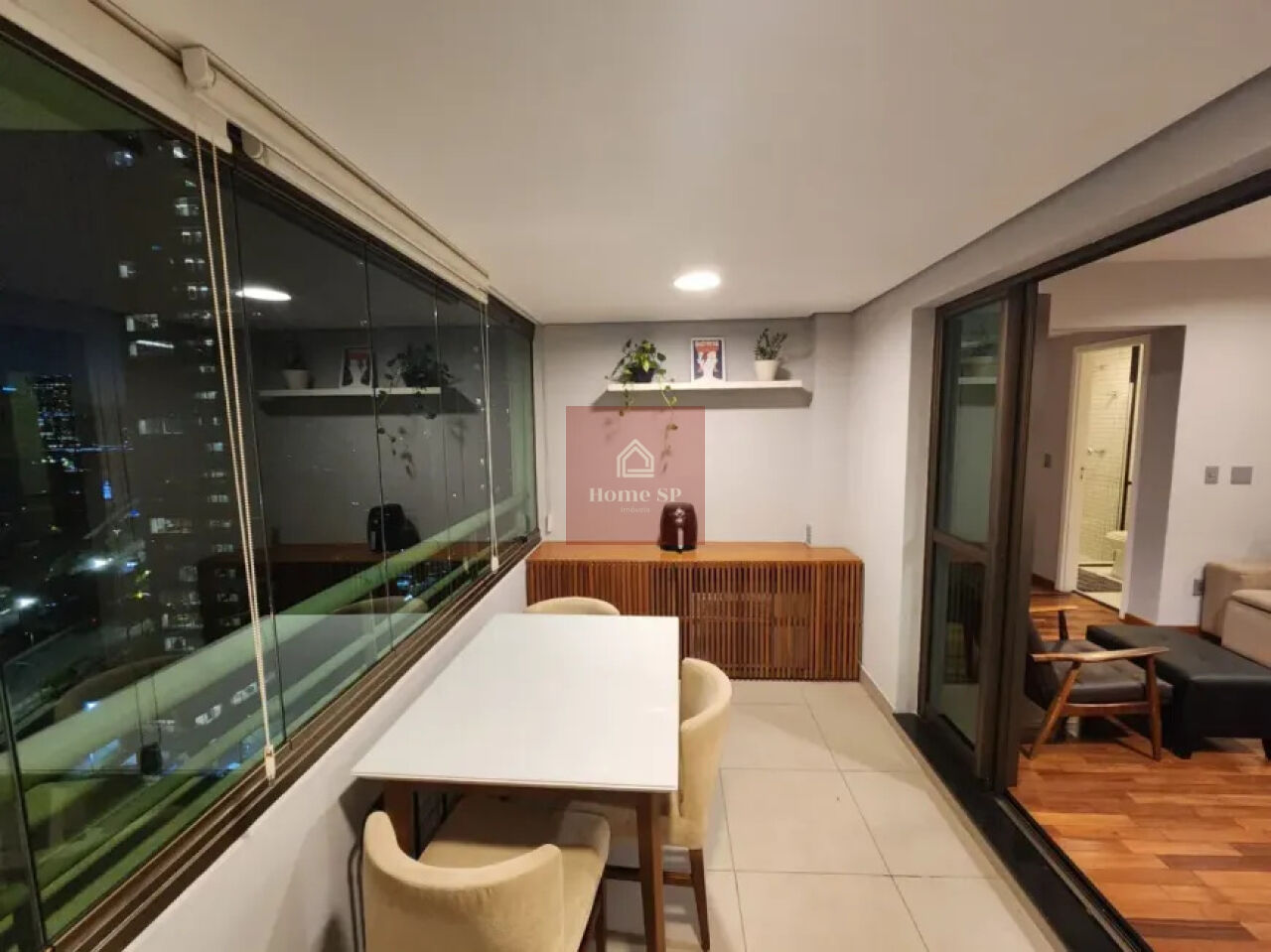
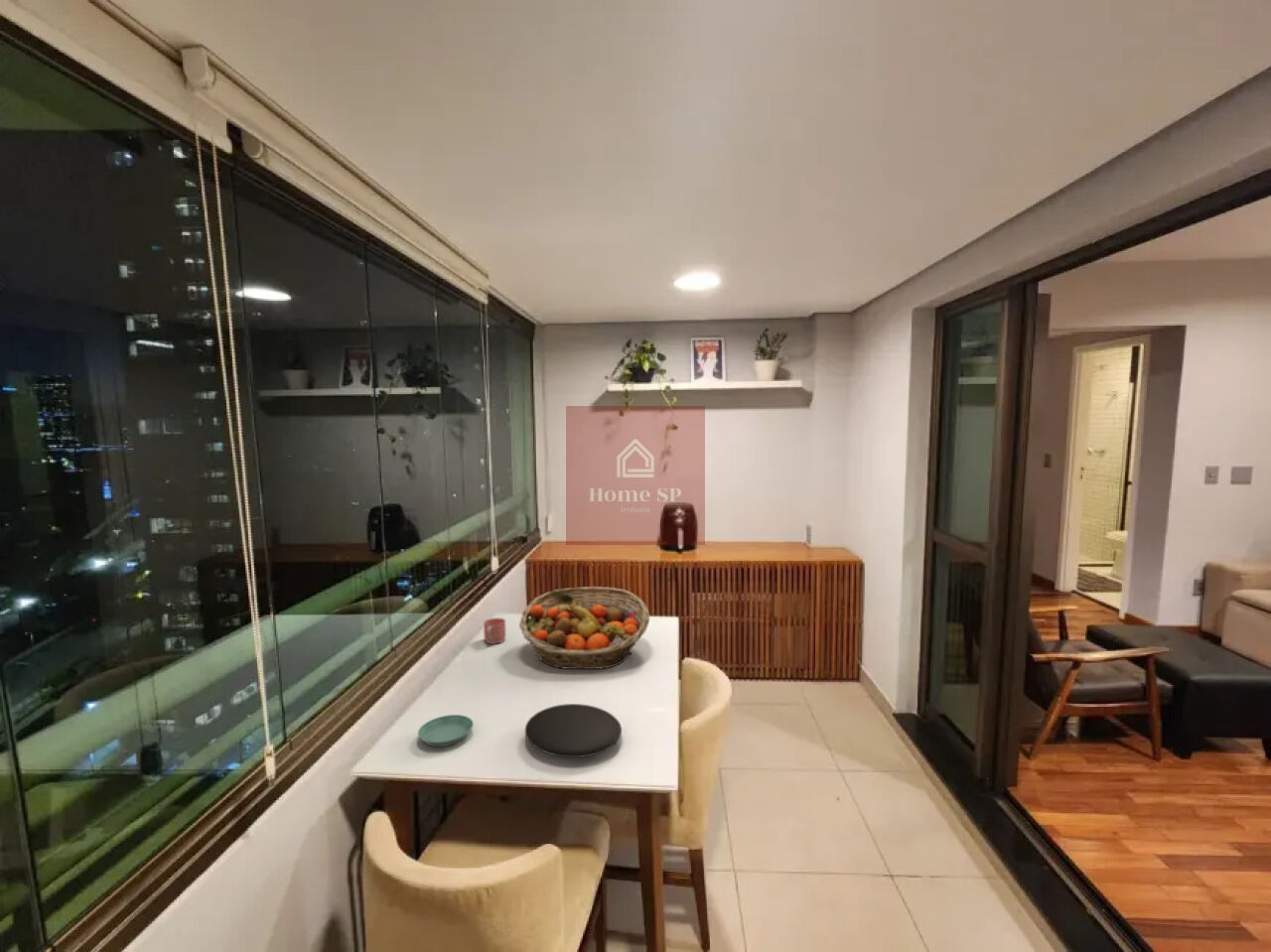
+ plate (573, 729)
+ fruit basket (585, 626)
+ mug (494, 632)
+ saucer (446, 732)
